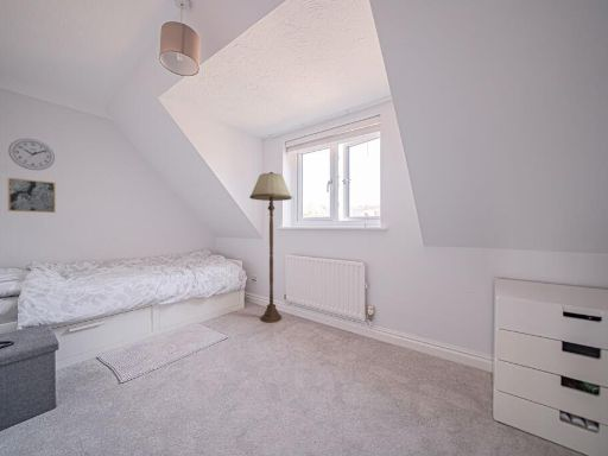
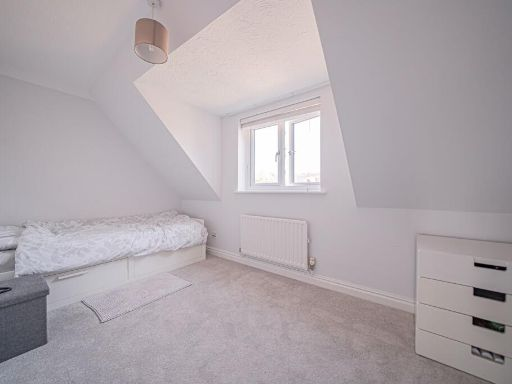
- wall art (32, 196)
- floor lamp (271, 245)
- wall clock (32, 154)
